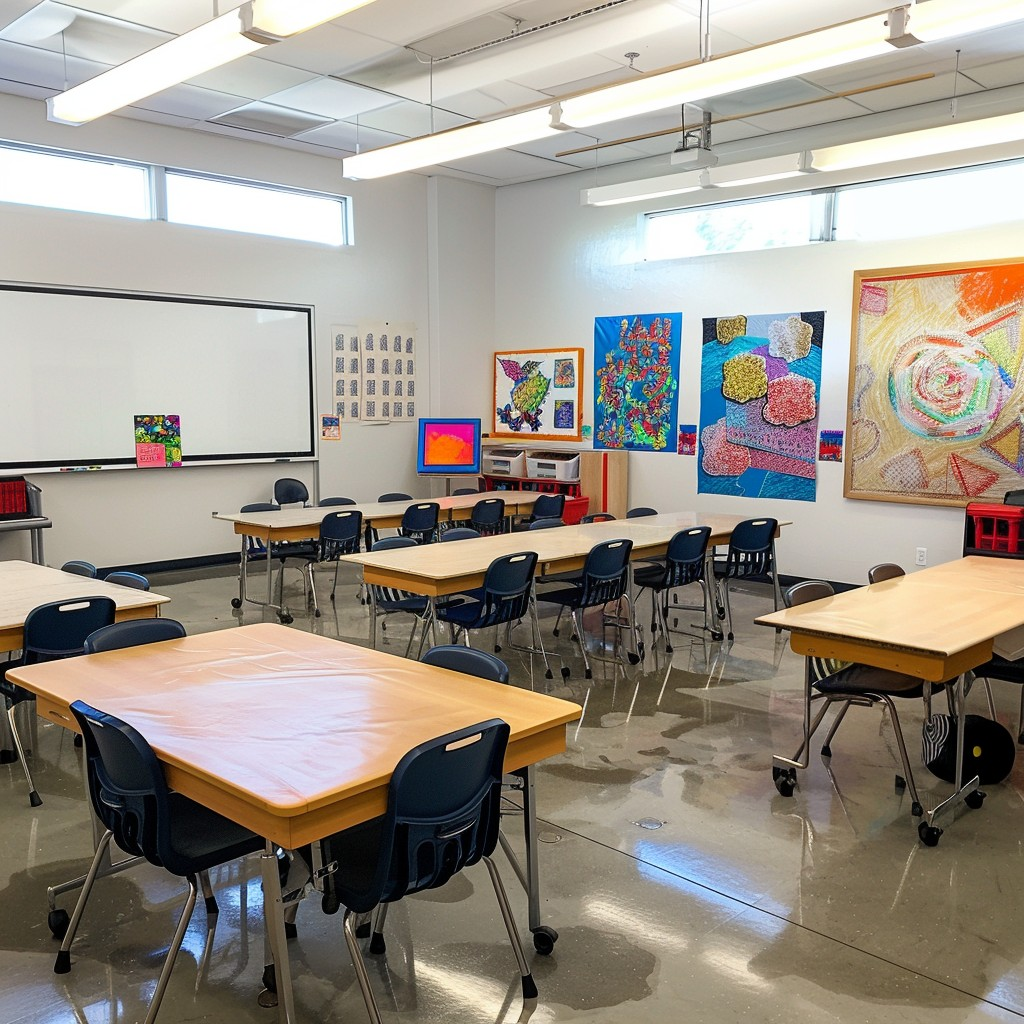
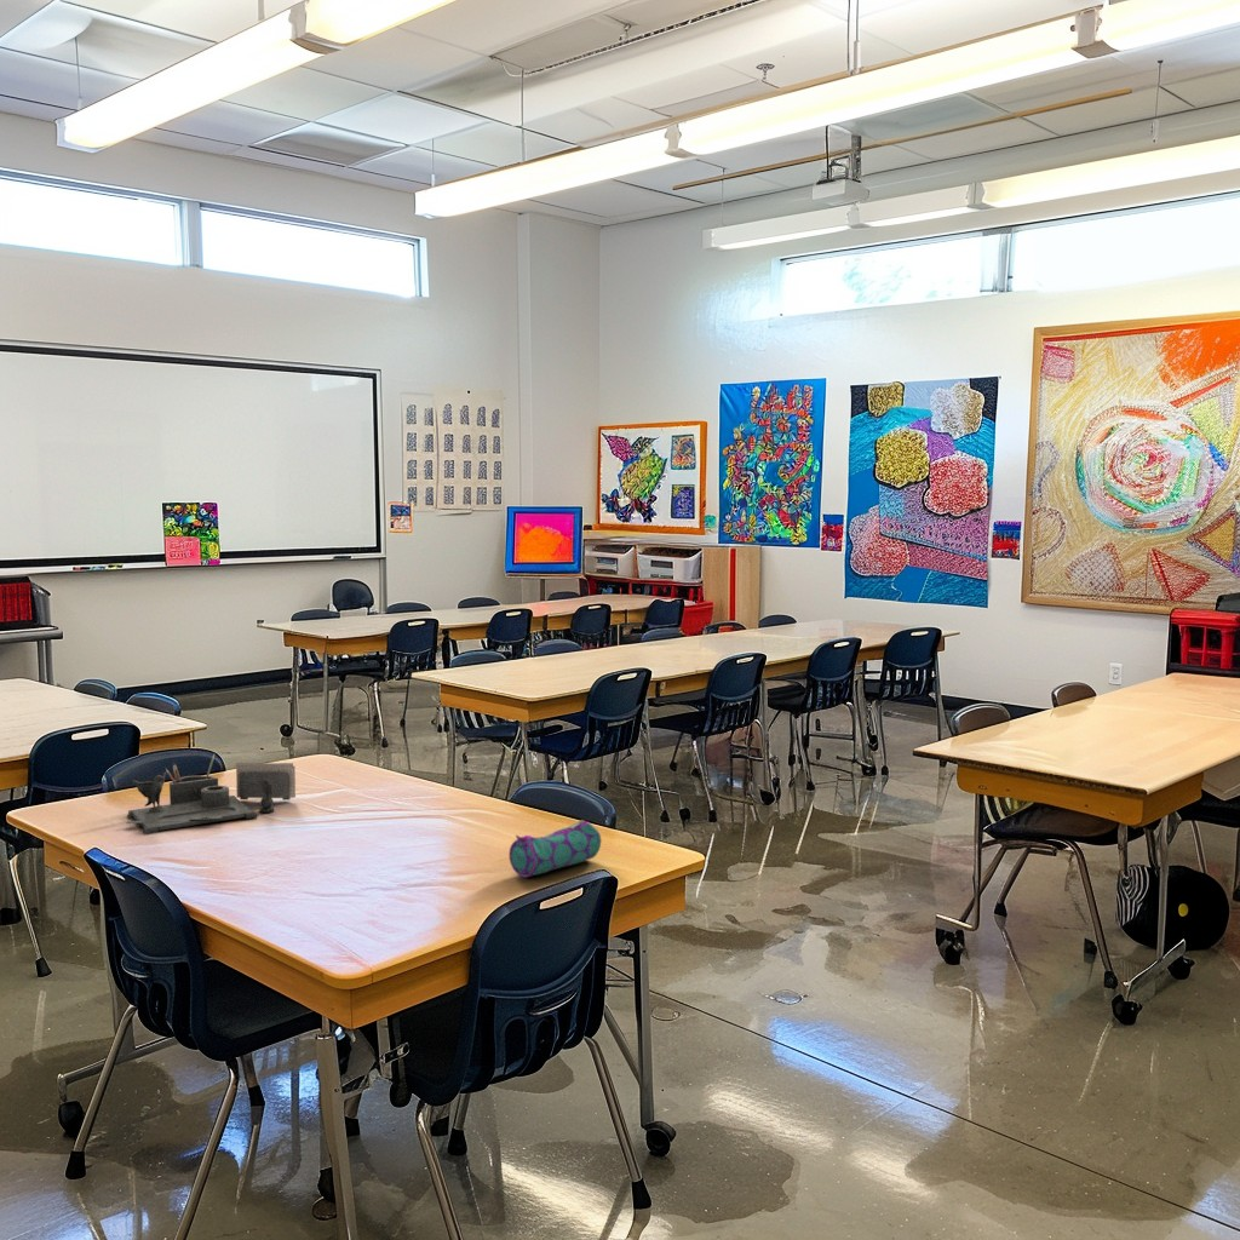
+ pencil case (555, 846)
+ desk organizer (211, 786)
